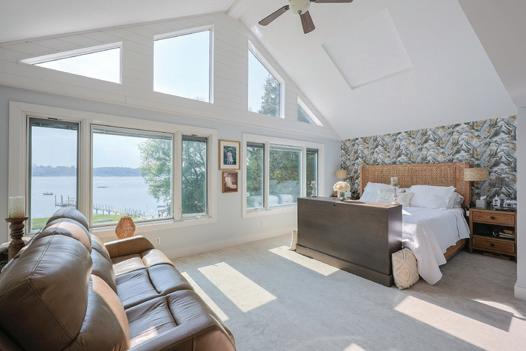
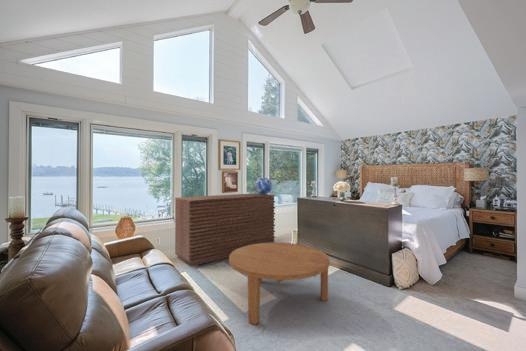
+ sideboard (228, 224)
+ coffee table (278, 277)
+ decorative globe (263, 186)
